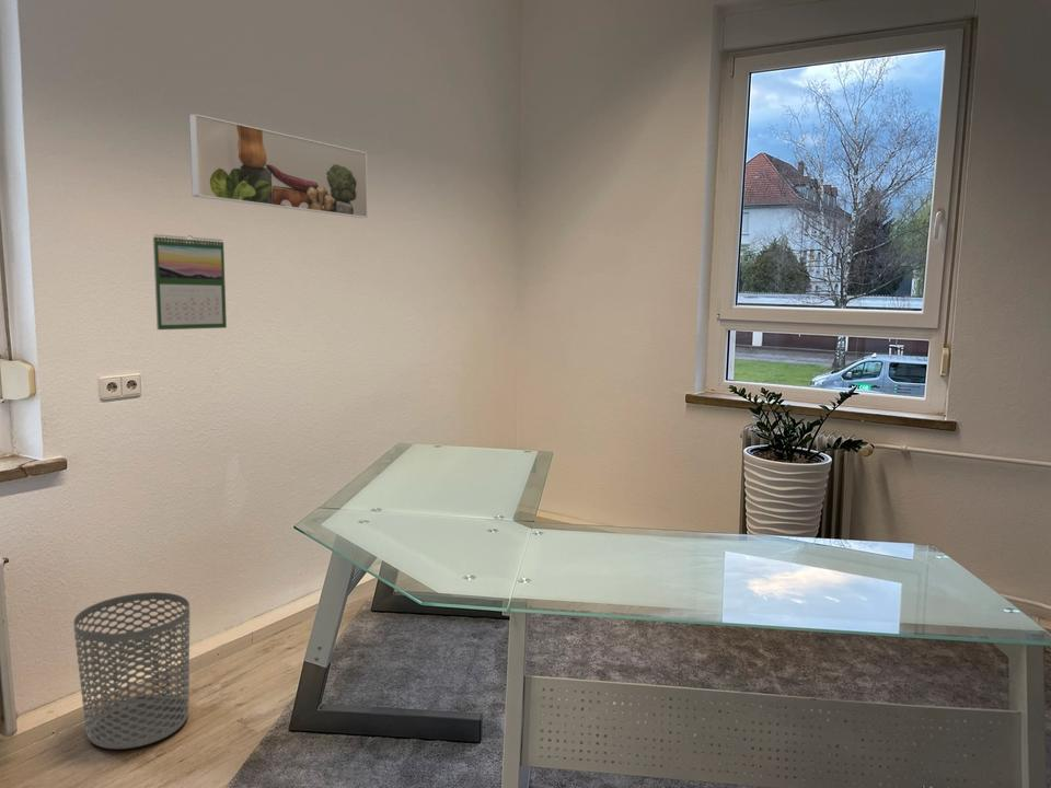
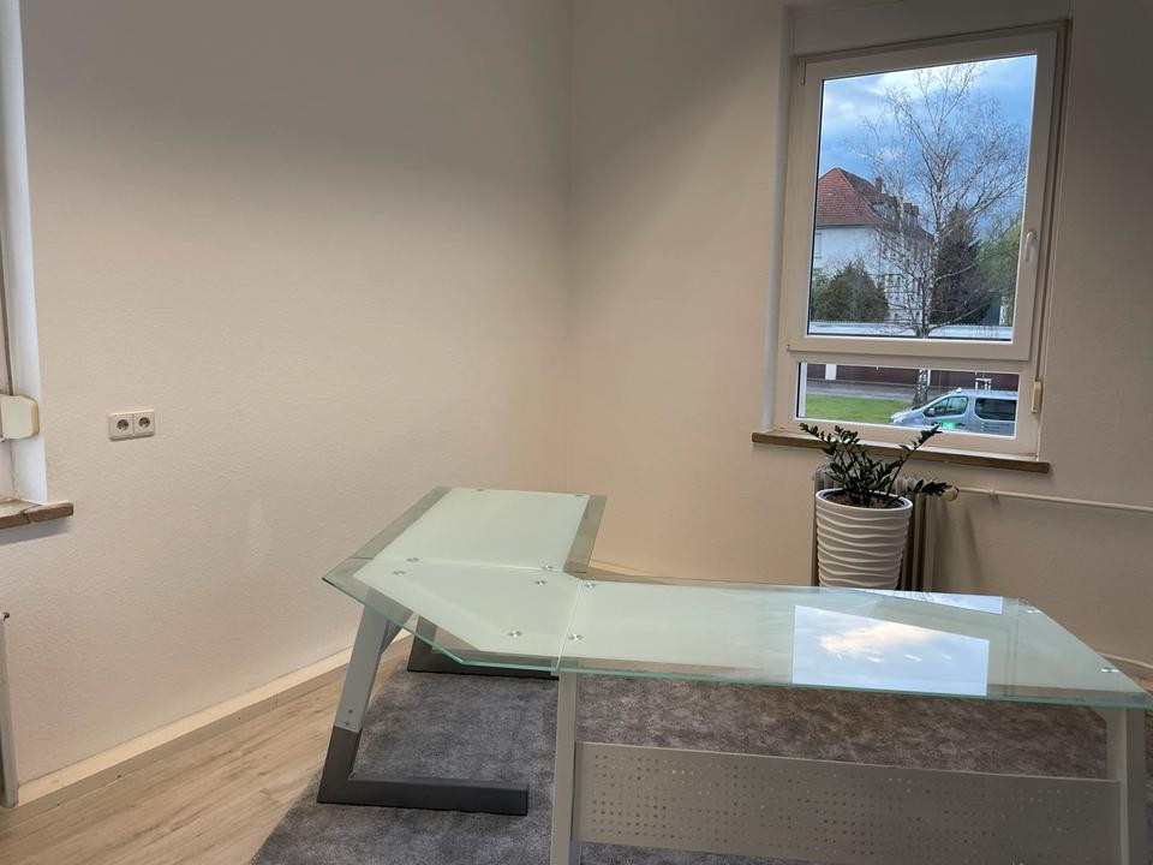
- calendar (190, 281)
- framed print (288, 172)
- waste bin (136, 669)
